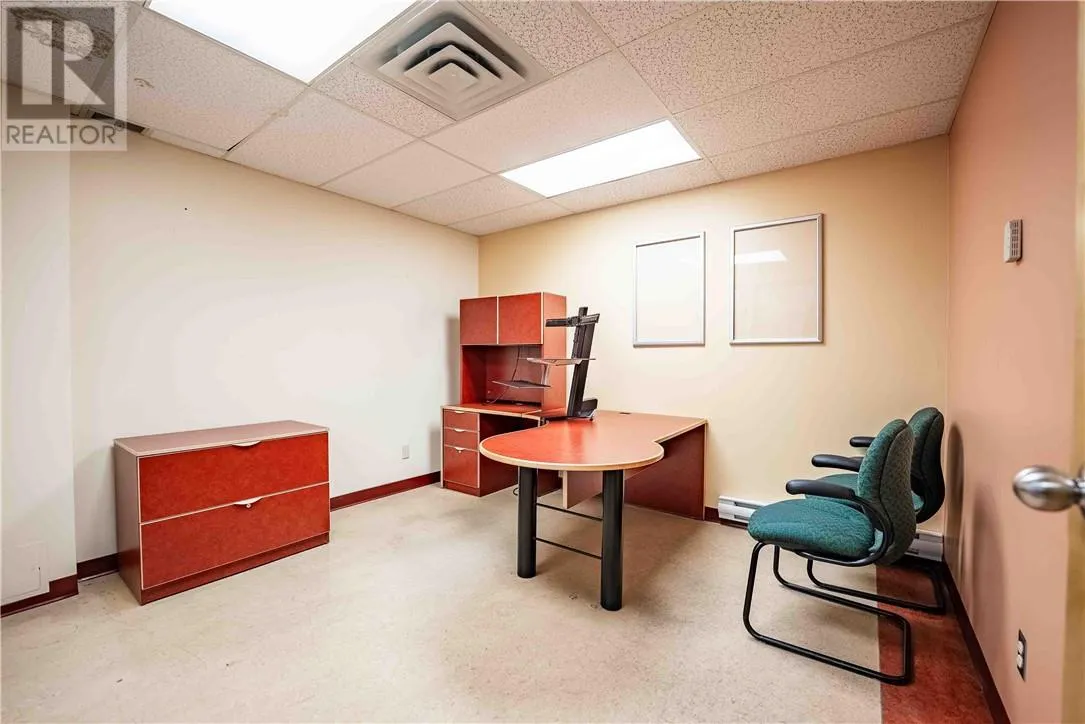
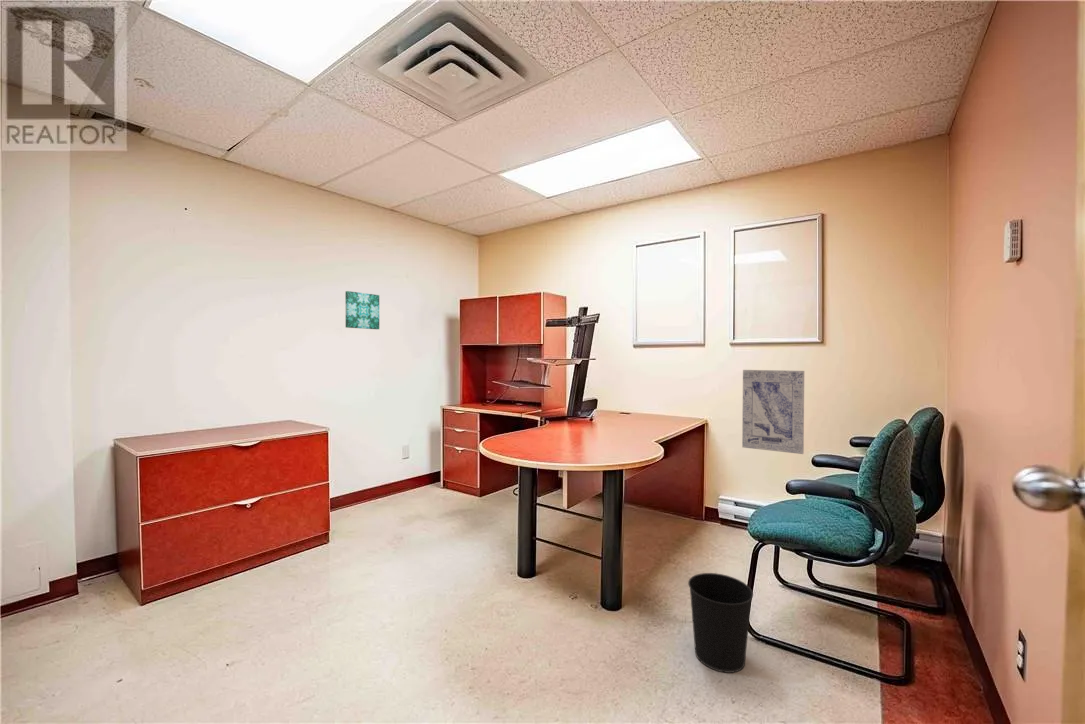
+ wall art (772, 410)
+ wall art (362, 310)
+ wastebasket (719, 622)
